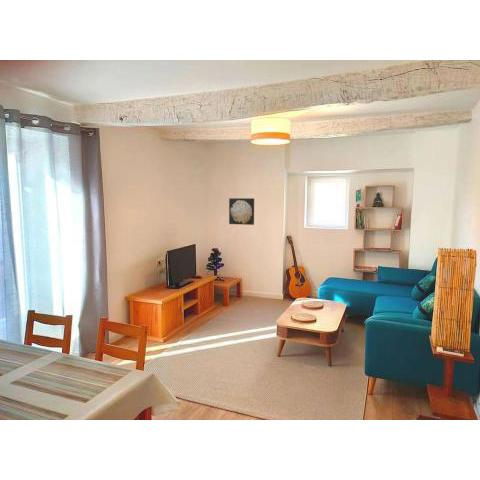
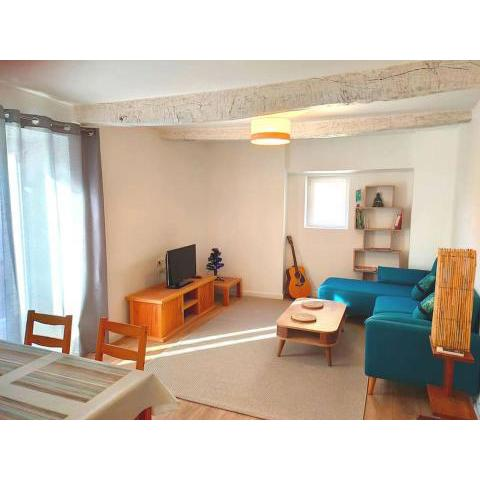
- wall art (241, 211)
